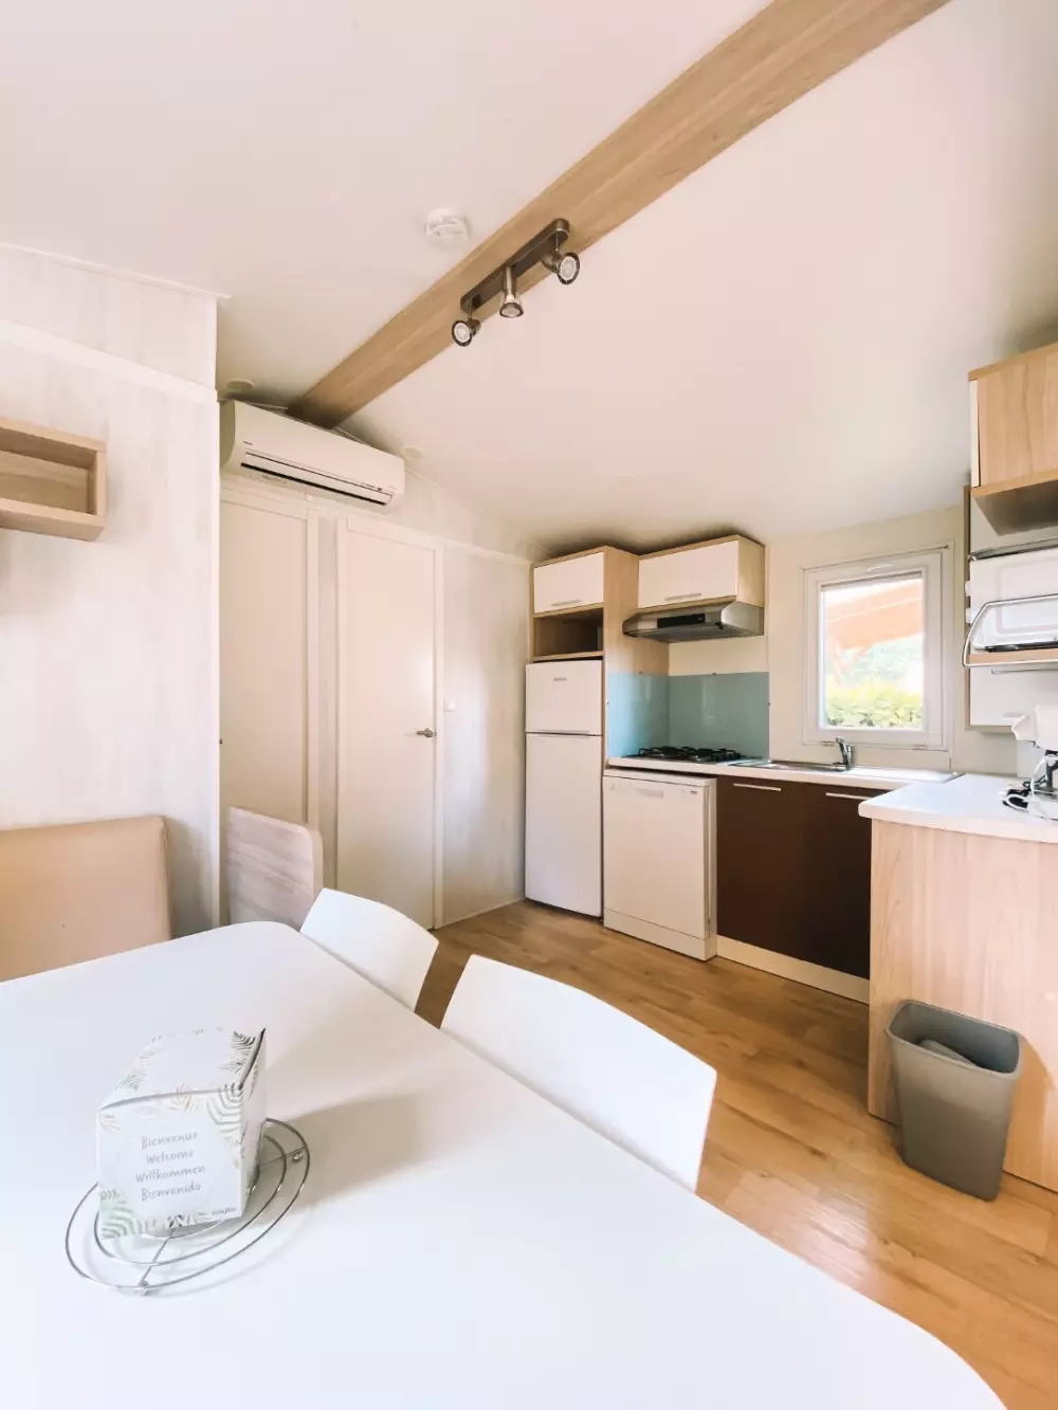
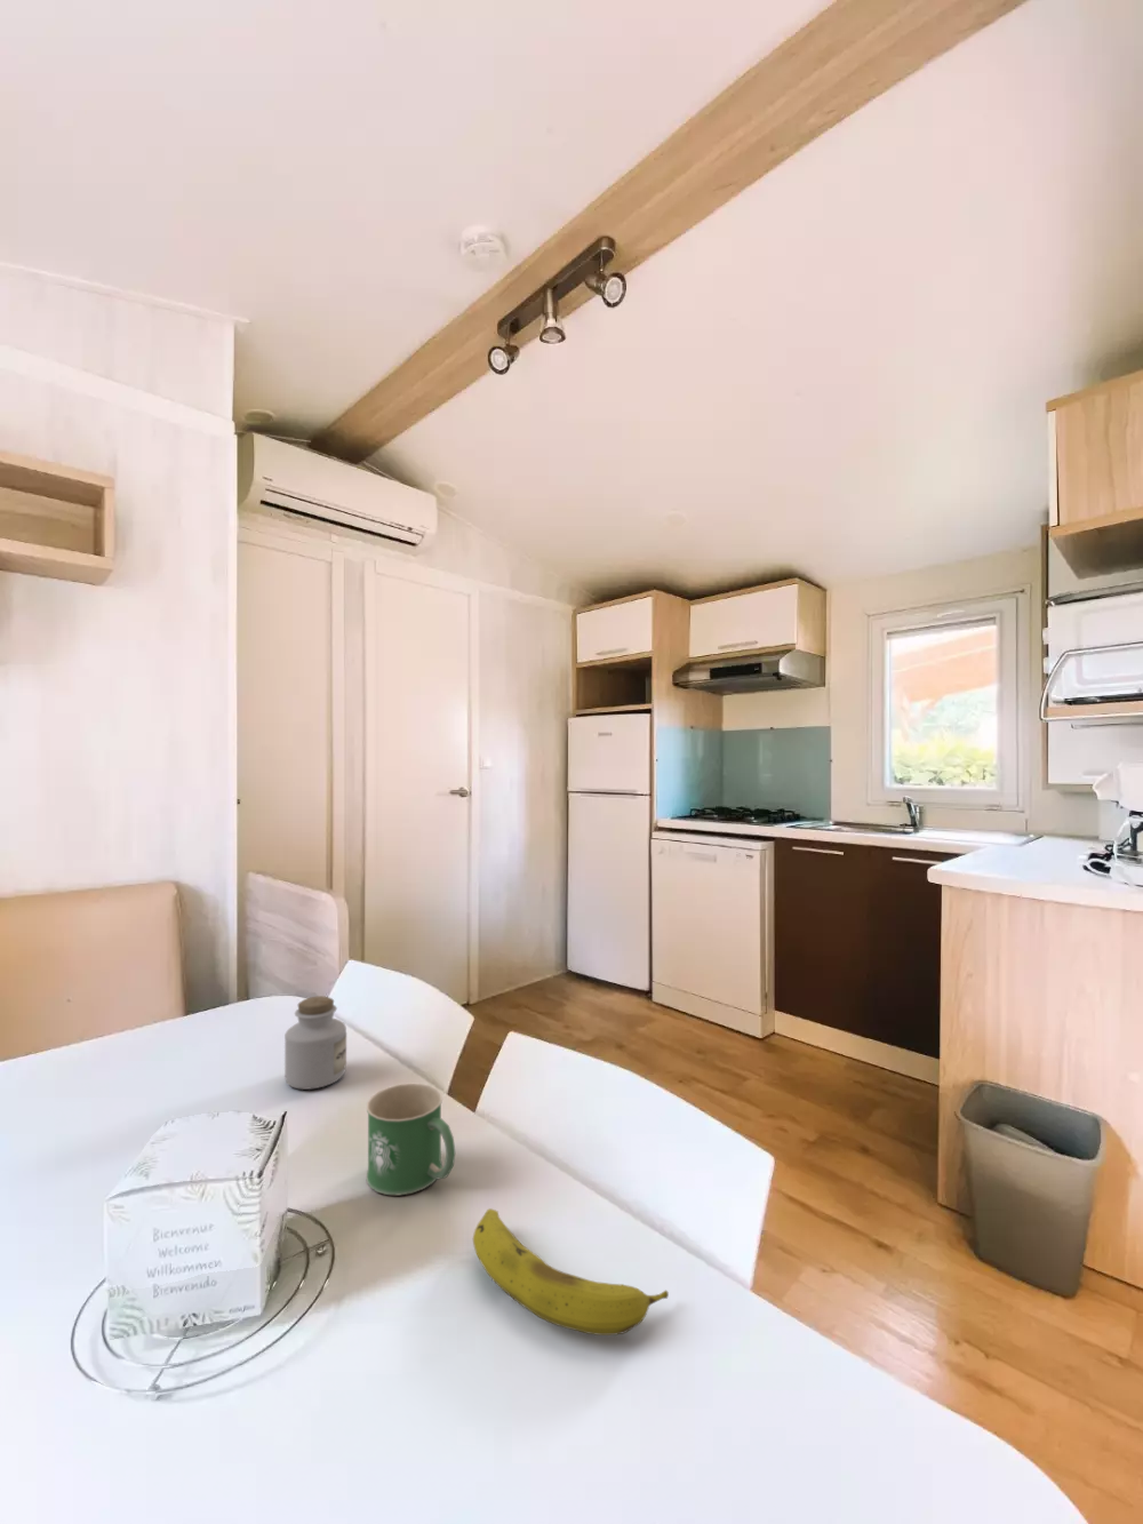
+ fruit (547, 1265)
+ jar (316, 1038)
+ mug (414, 1138)
